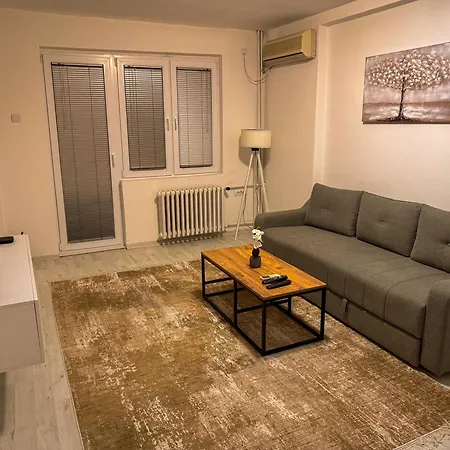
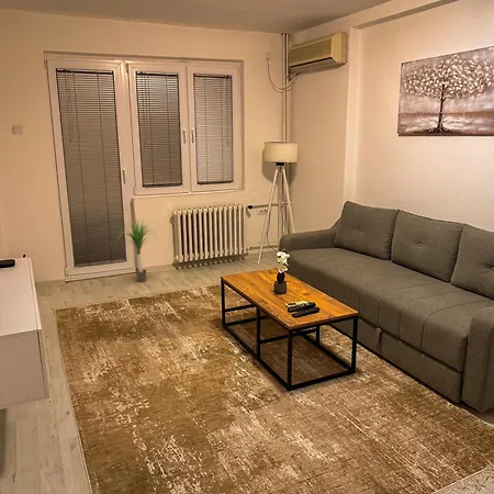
+ potted plant (138, 247)
